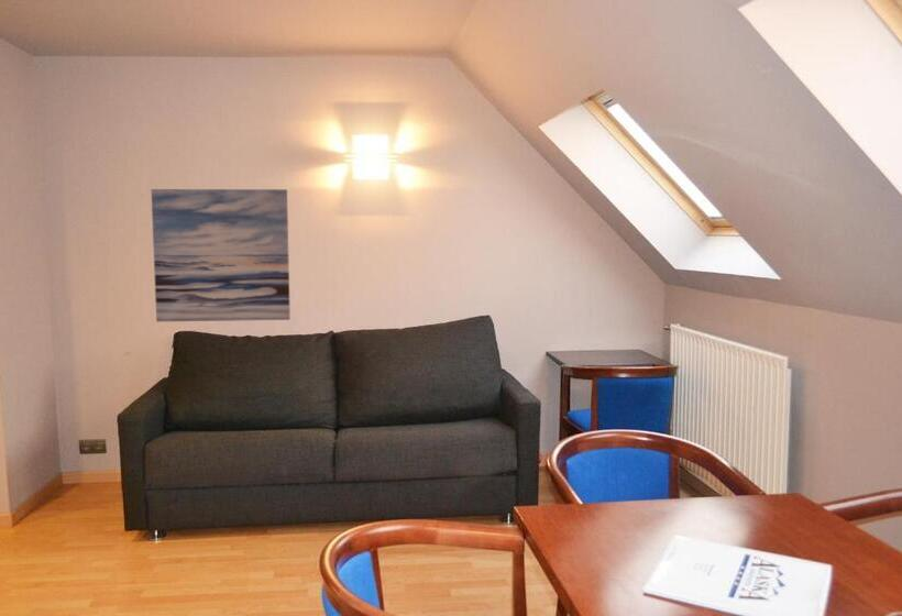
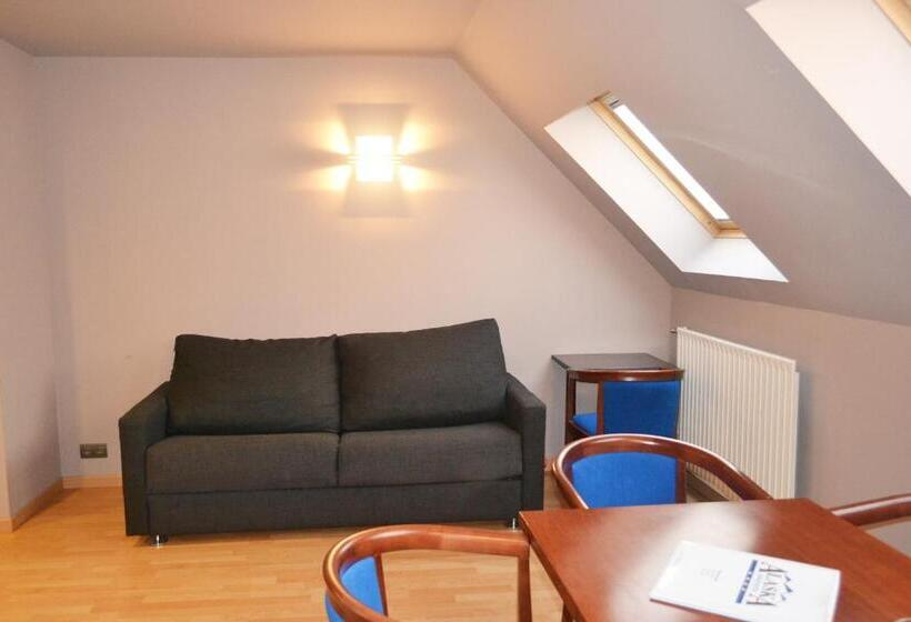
- wall art (221, 255)
